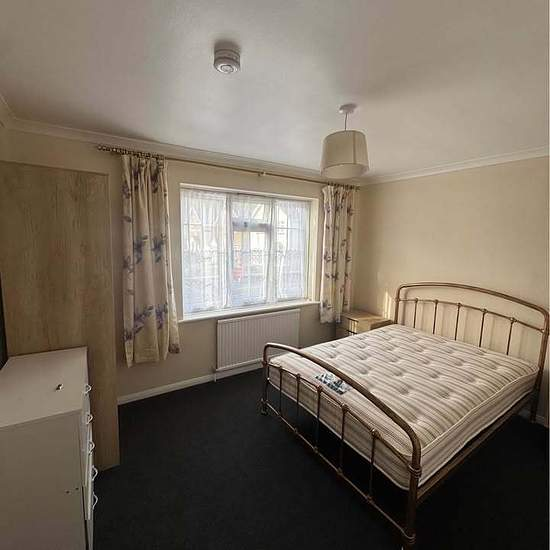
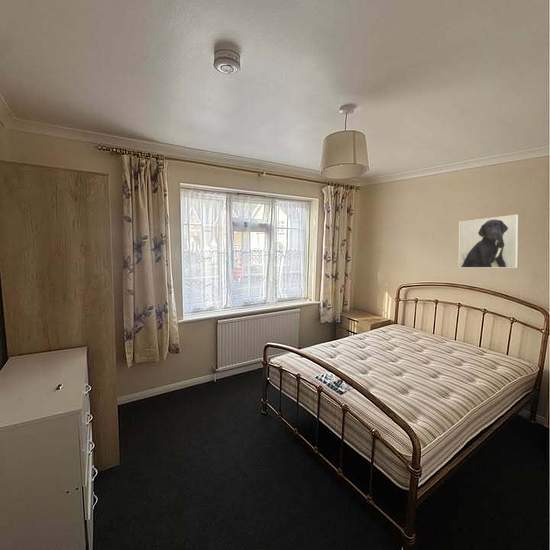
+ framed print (486, 243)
